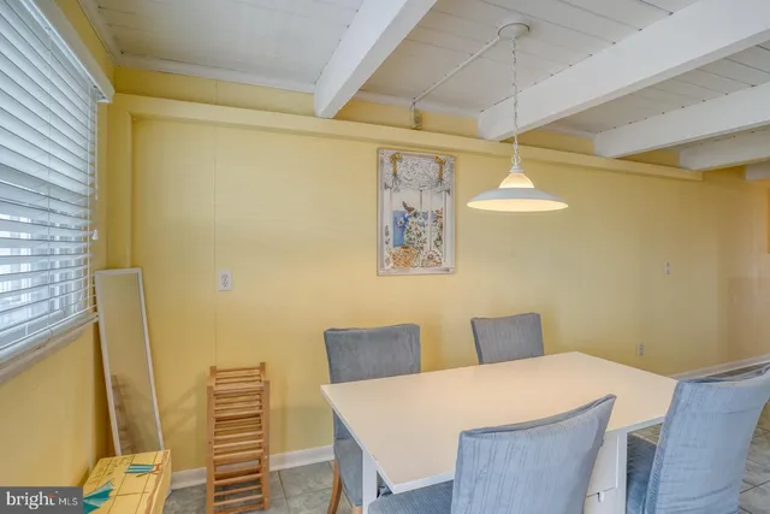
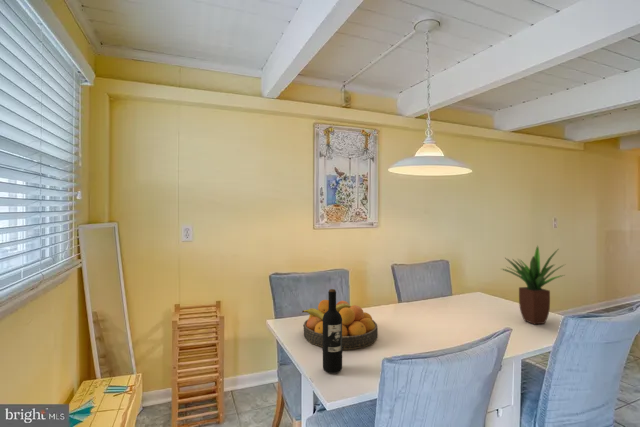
+ potted plant (534, 283)
+ wine bottle (332, 329)
+ fruit bowl (342, 318)
